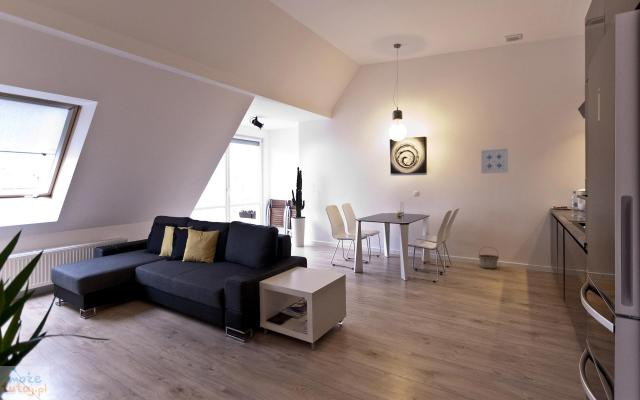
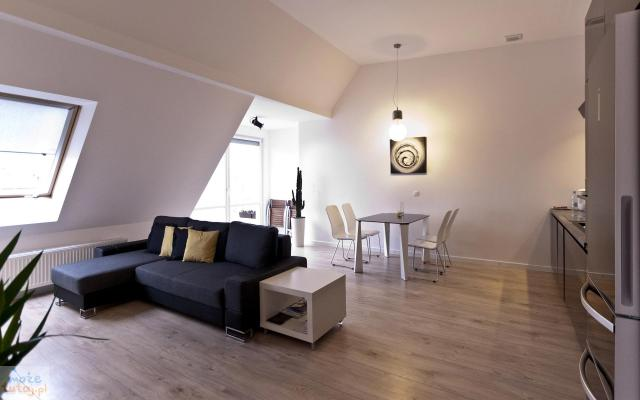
- wall art (494, 161)
- basket (488, 257)
